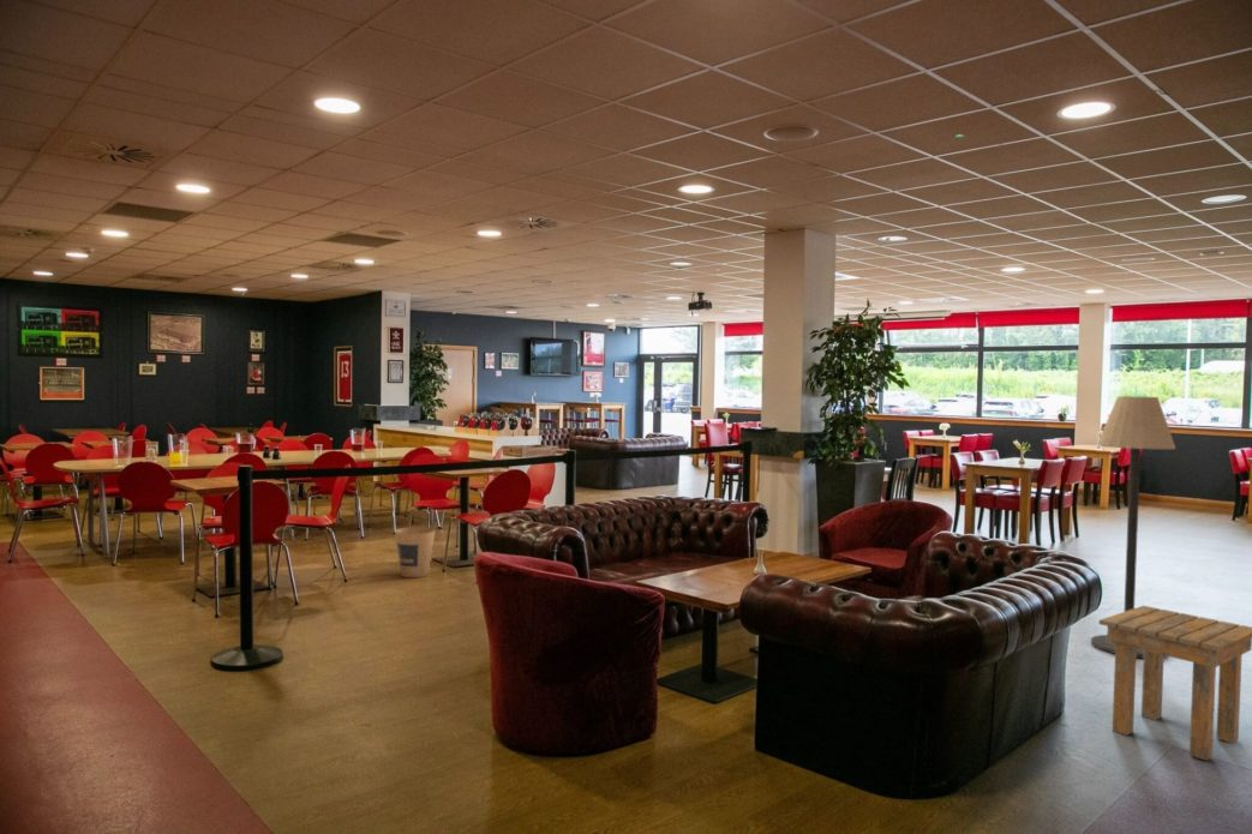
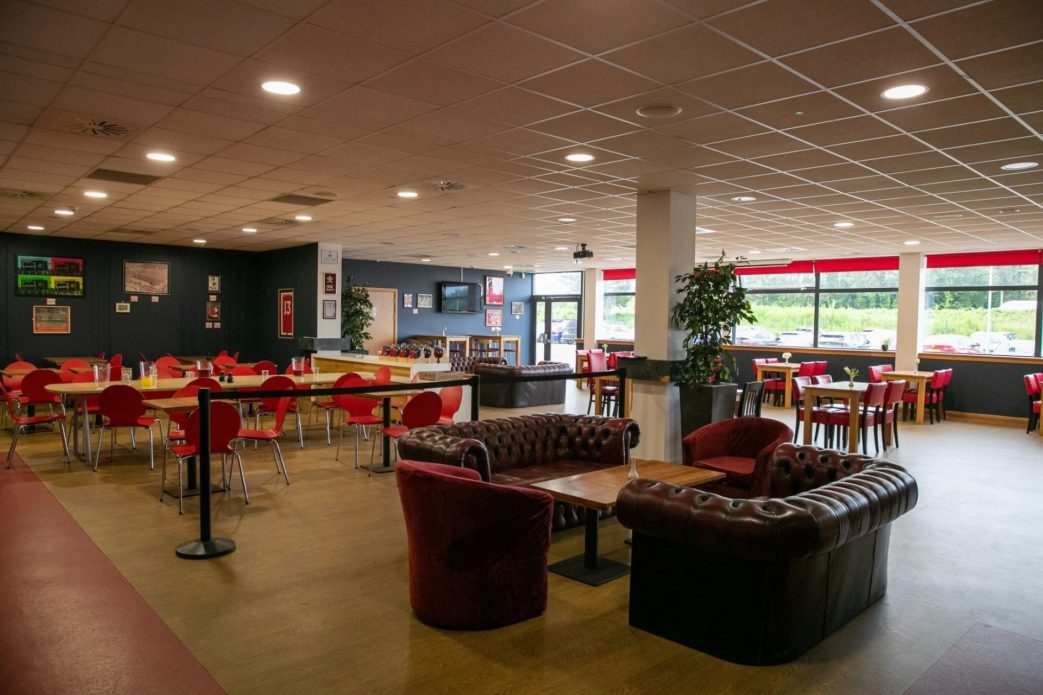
- floor lamp (1132, 522)
- trash can (414, 552)
- side table (1162, 679)
